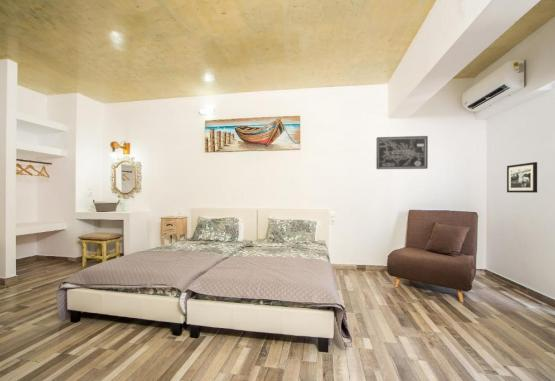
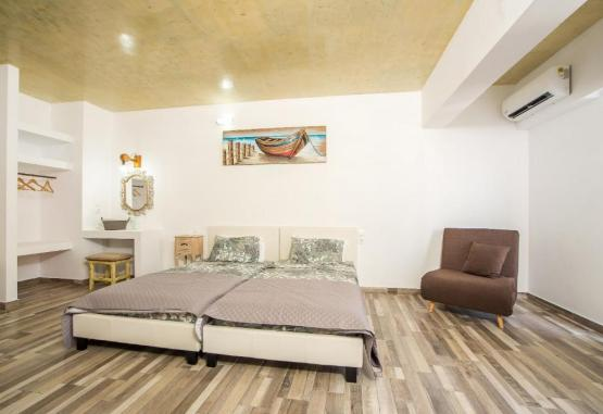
- picture frame (521, 178)
- wall art (401, 152)
